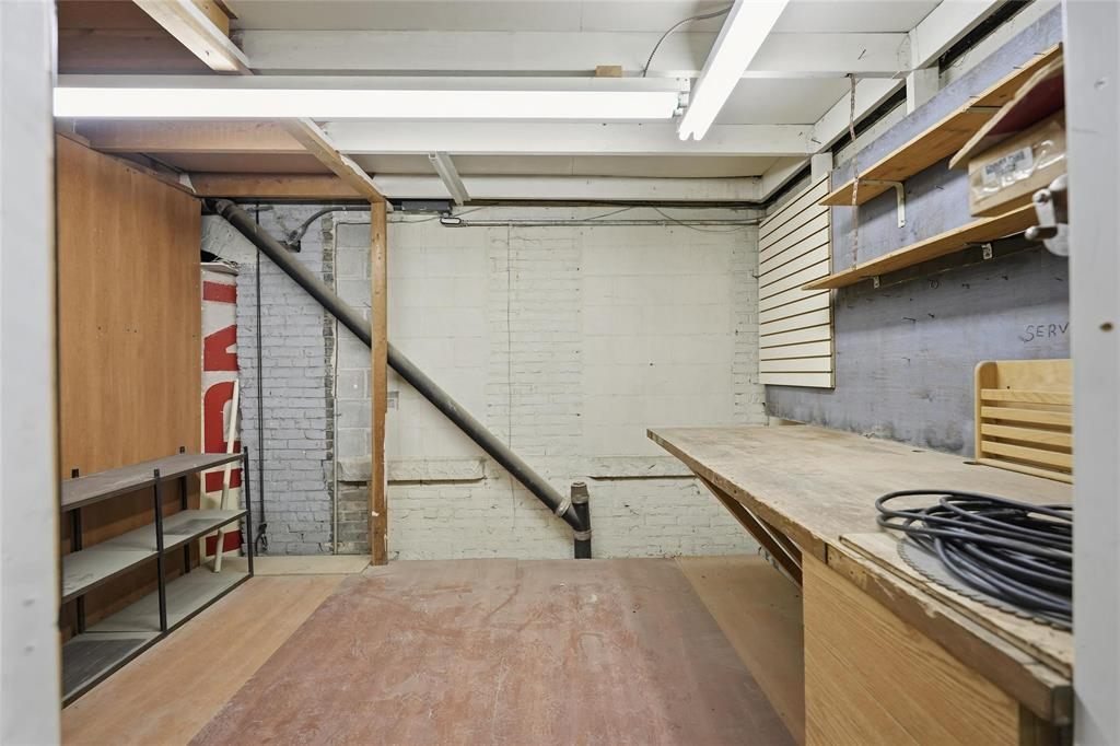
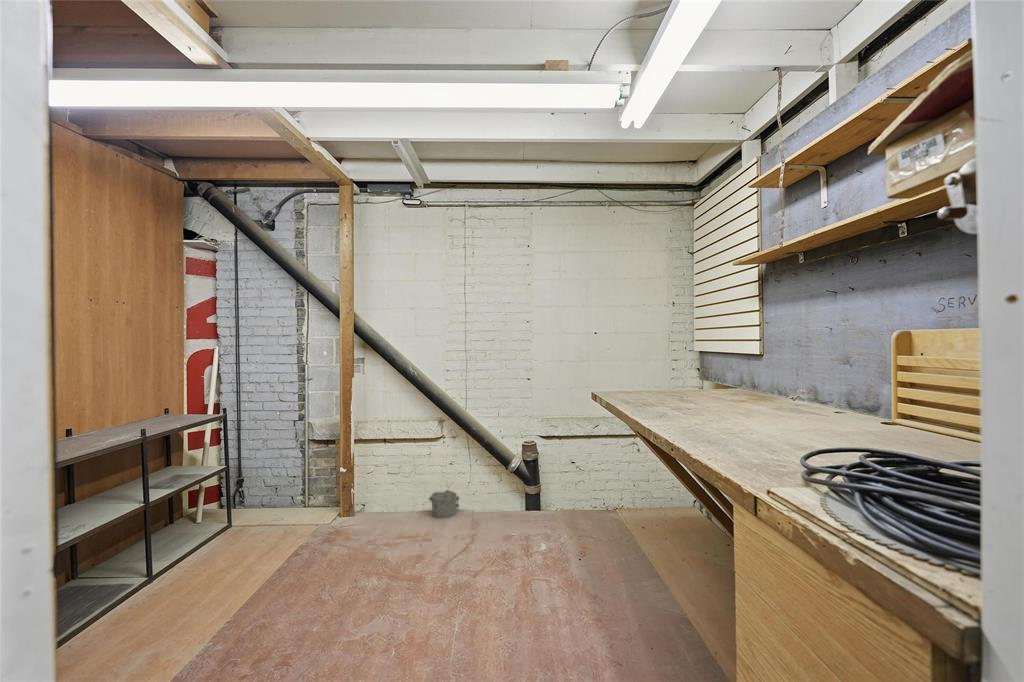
+ bucket (444, 503)
